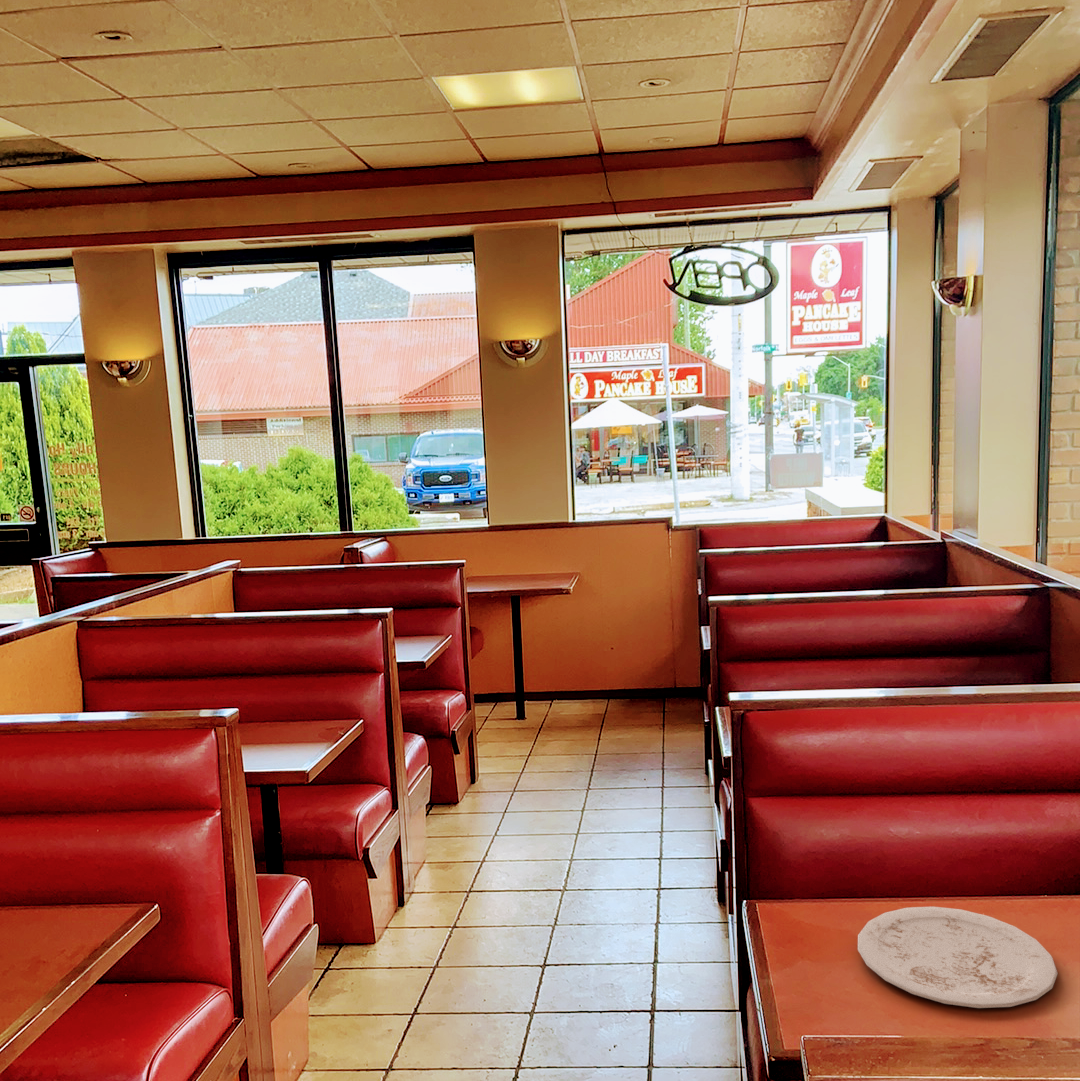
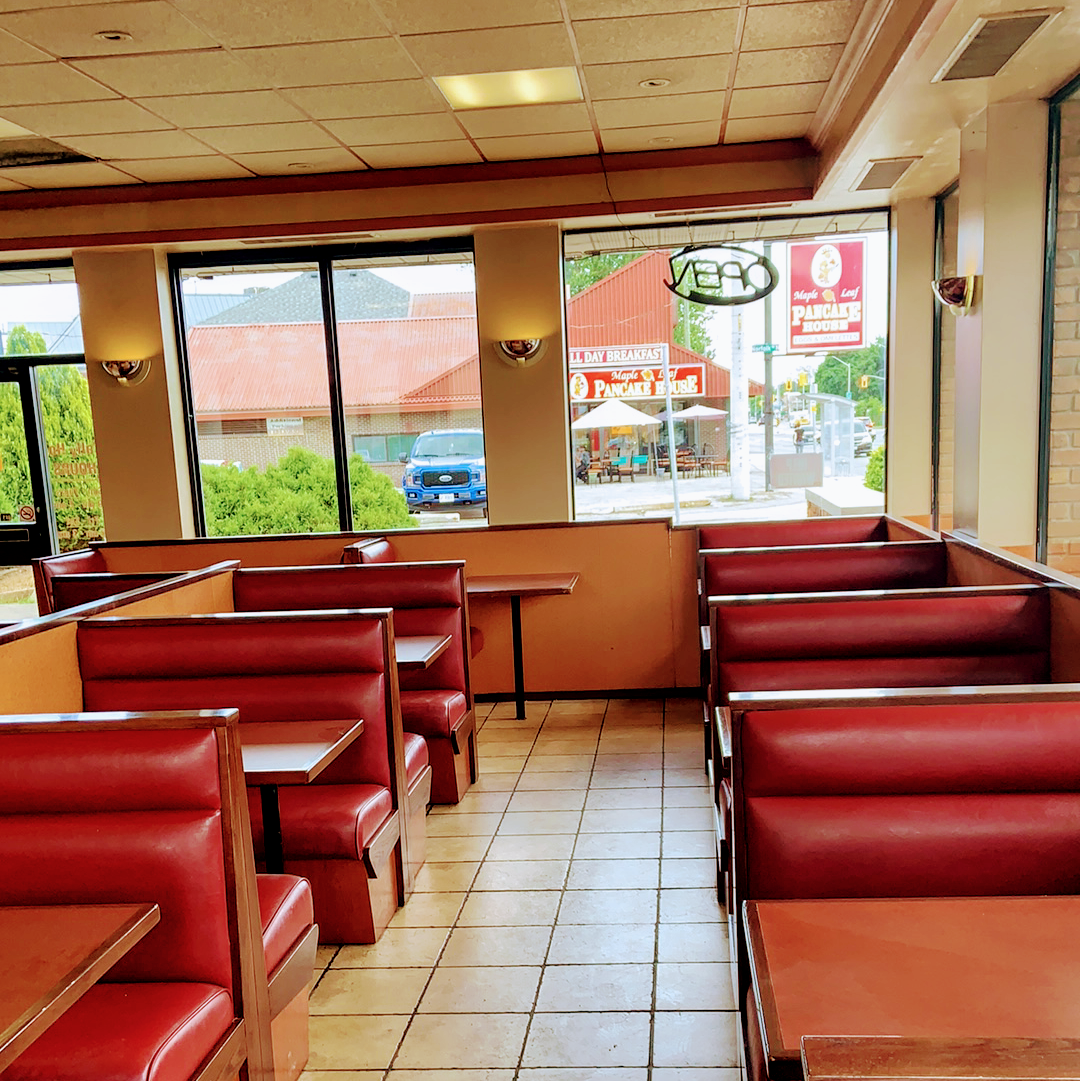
- plate (953, 955)
